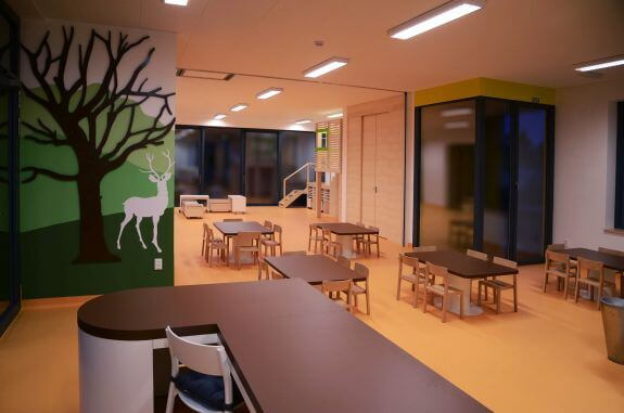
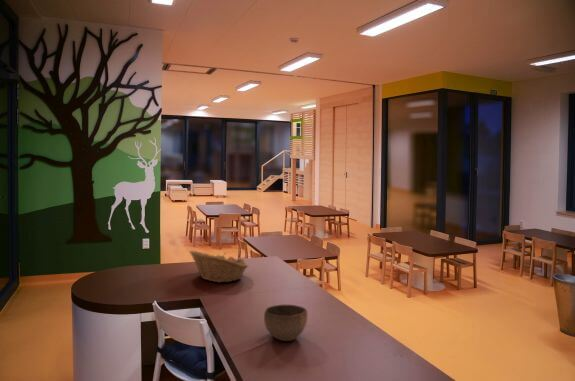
+ bowl (285, 323)
+ fruit basket (218, 263)
